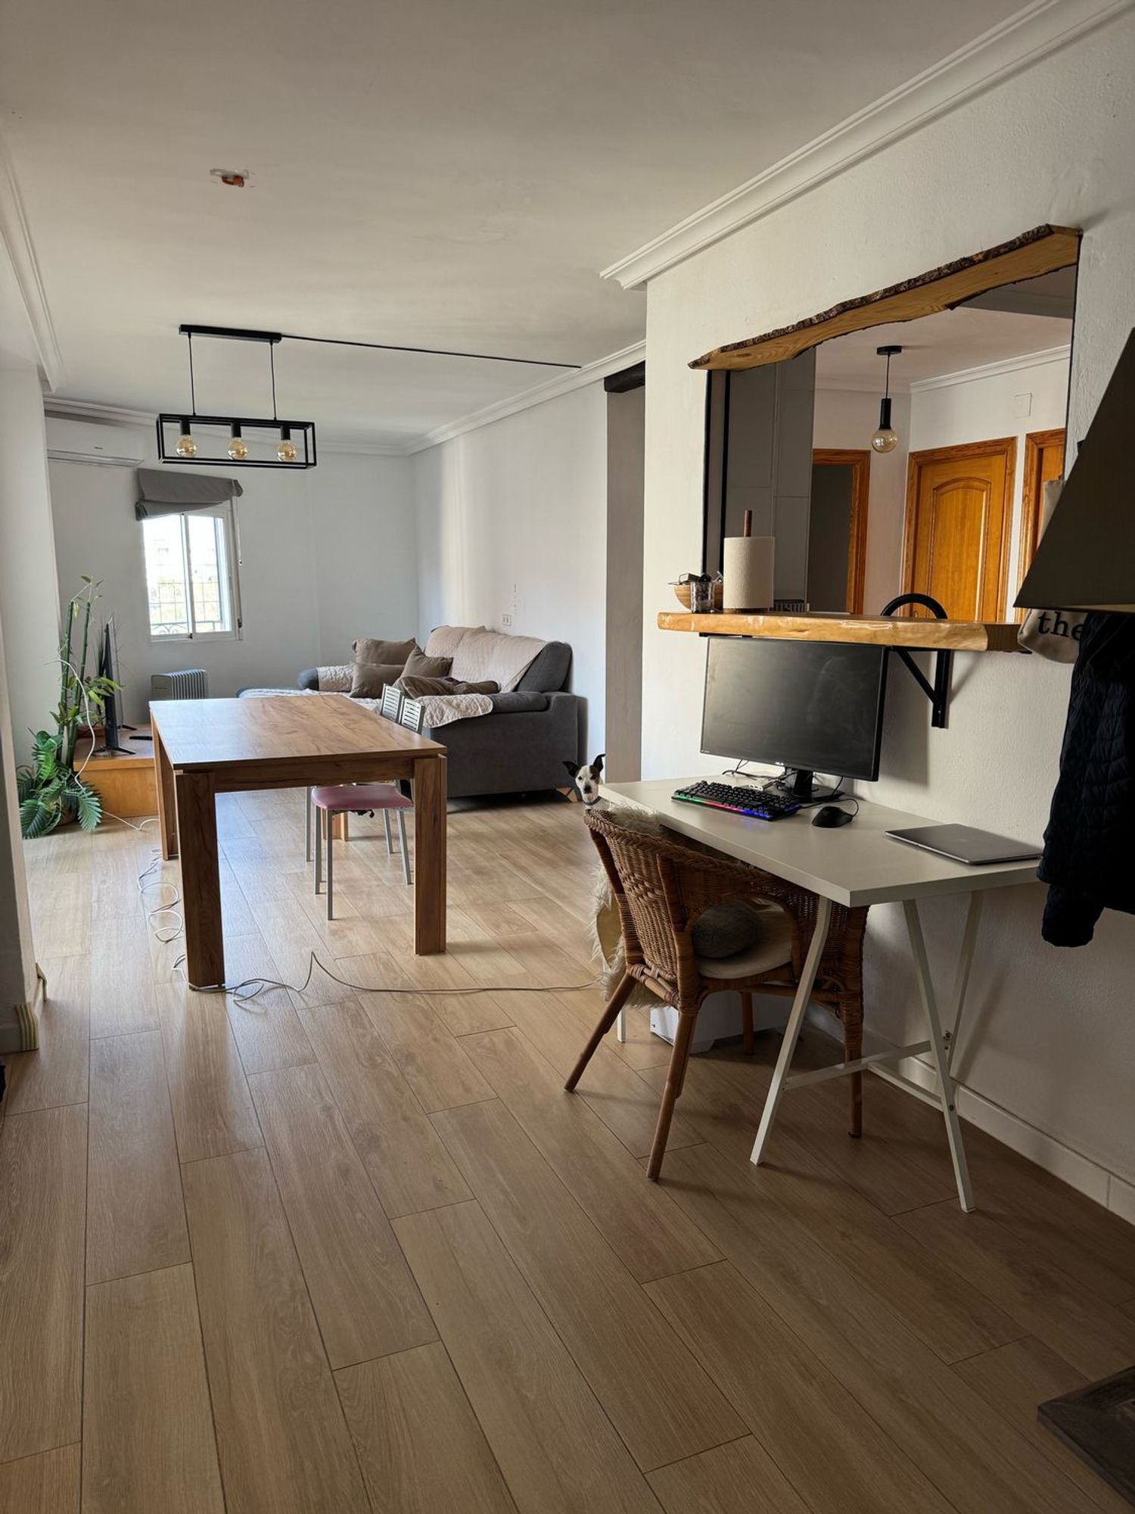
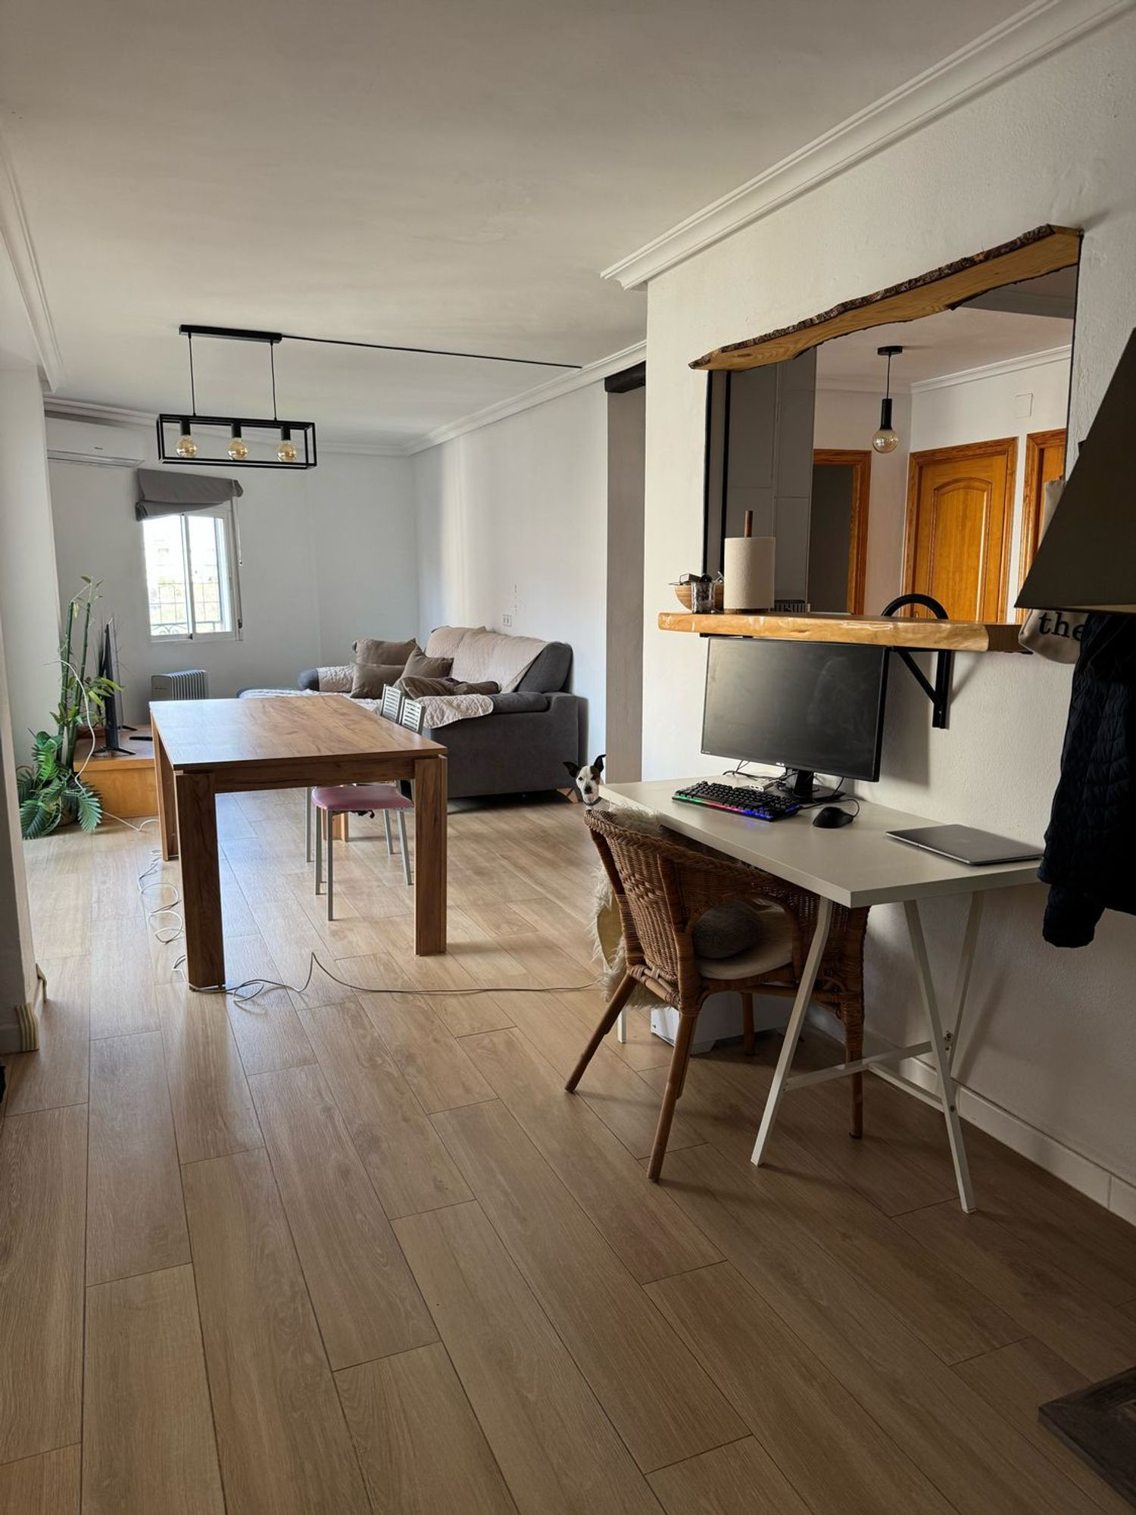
- smoke detector (232, 178)
